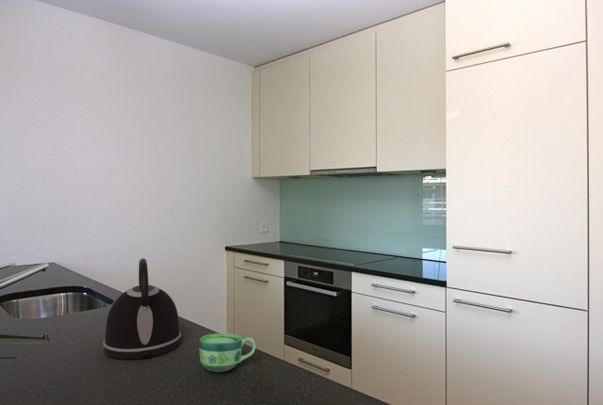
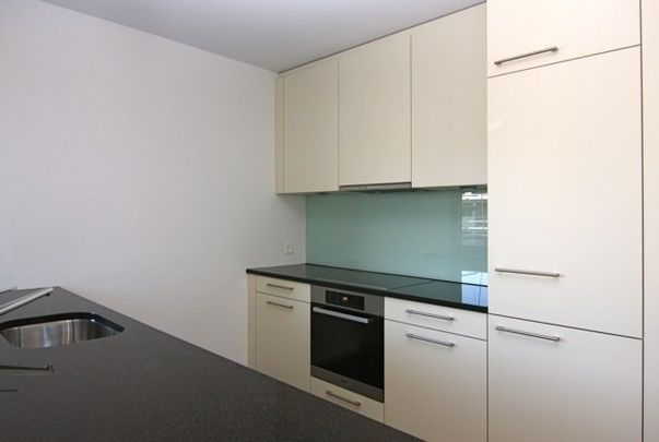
- cup (227, 351)
- kettle (143, 301)
